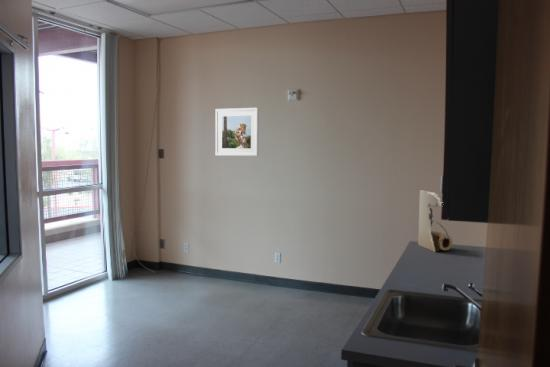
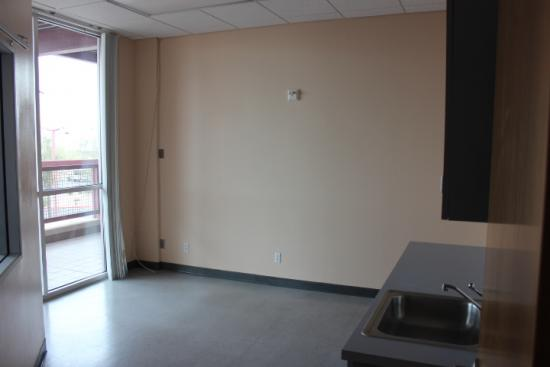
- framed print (236, 132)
- paper towel holder (433, 221)
